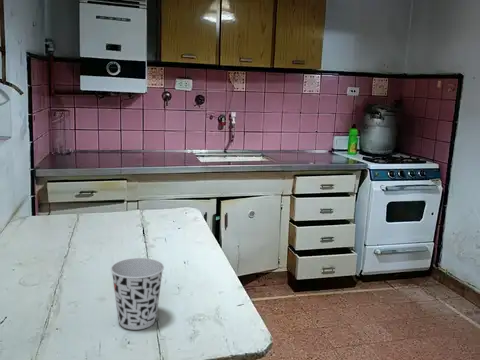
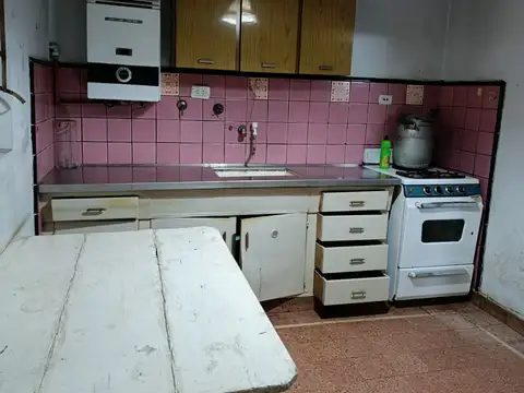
- cup (137, 294)
